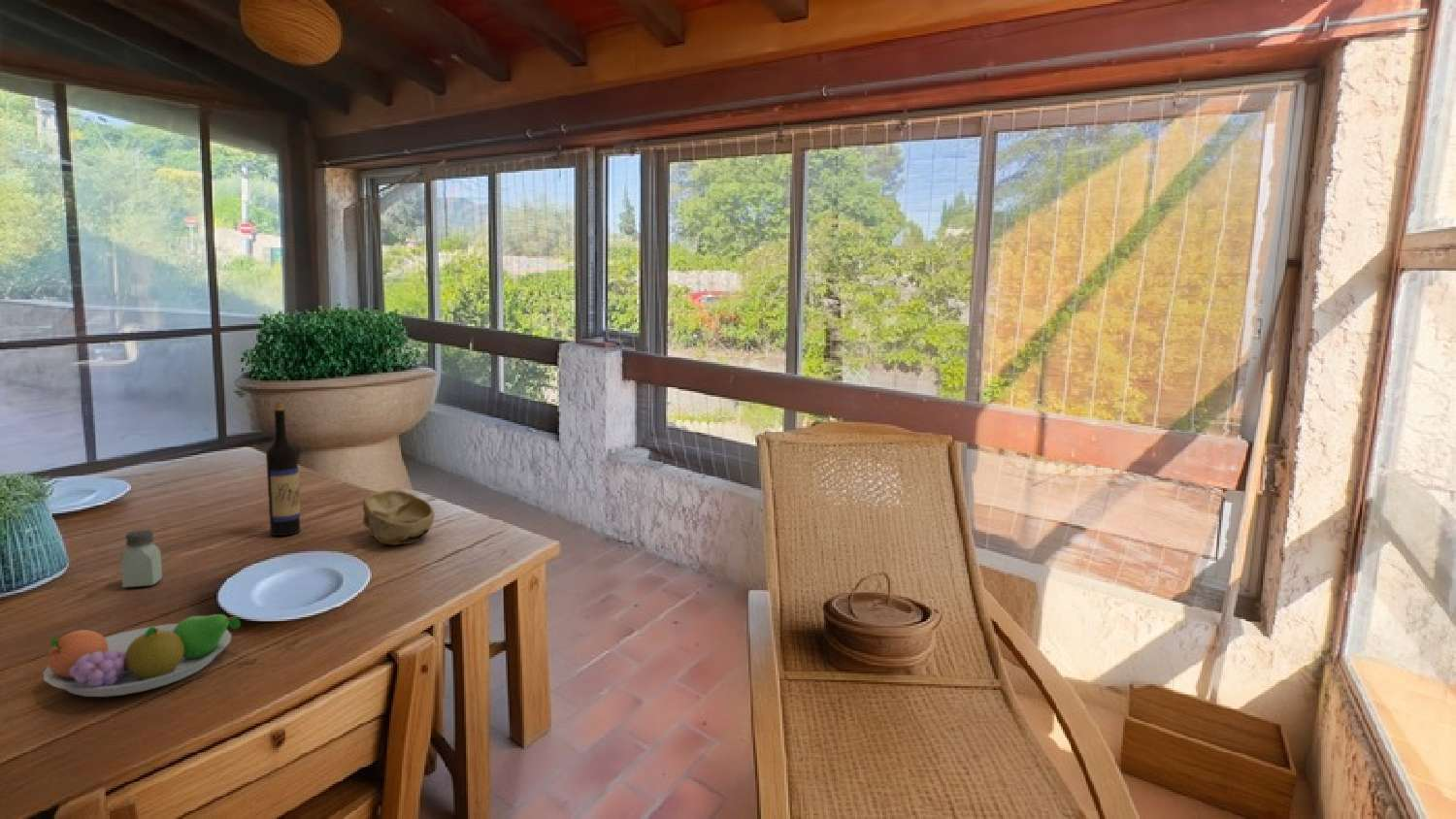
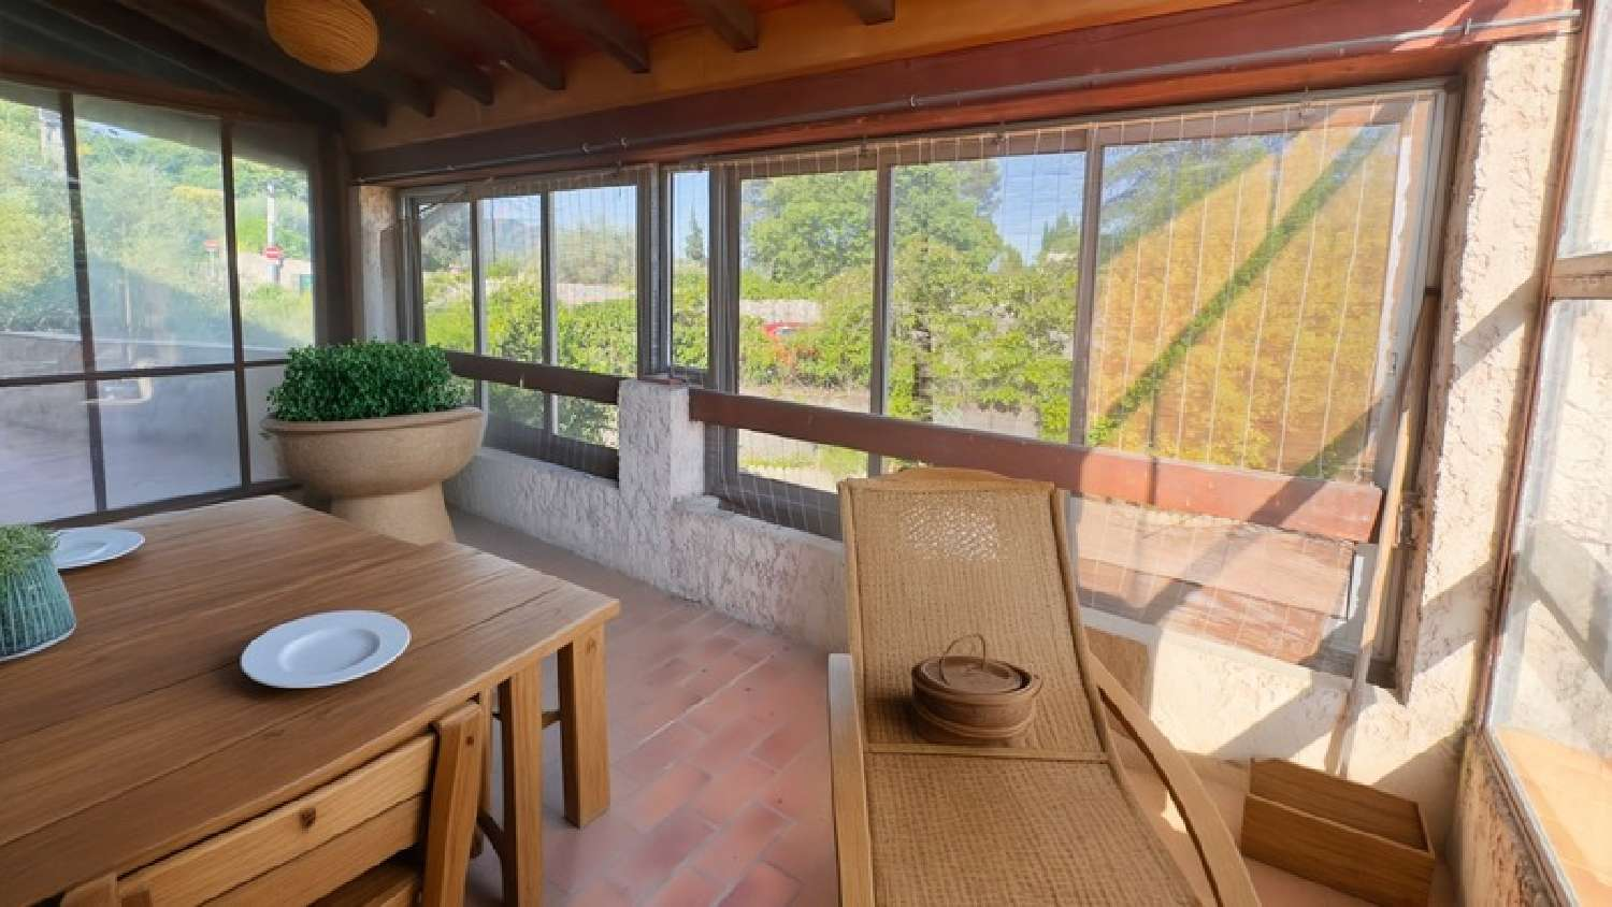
- saltshaker (141, 557)
- wine bottle (282, 468)
- bowl (396, 516)
- fruit bowl (148, 639)
